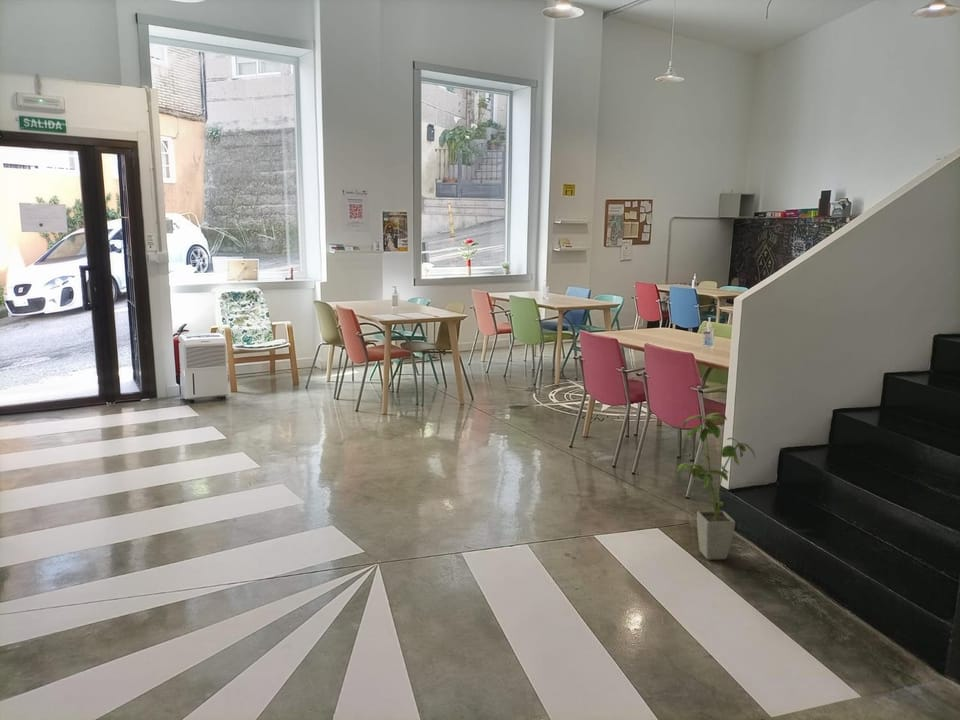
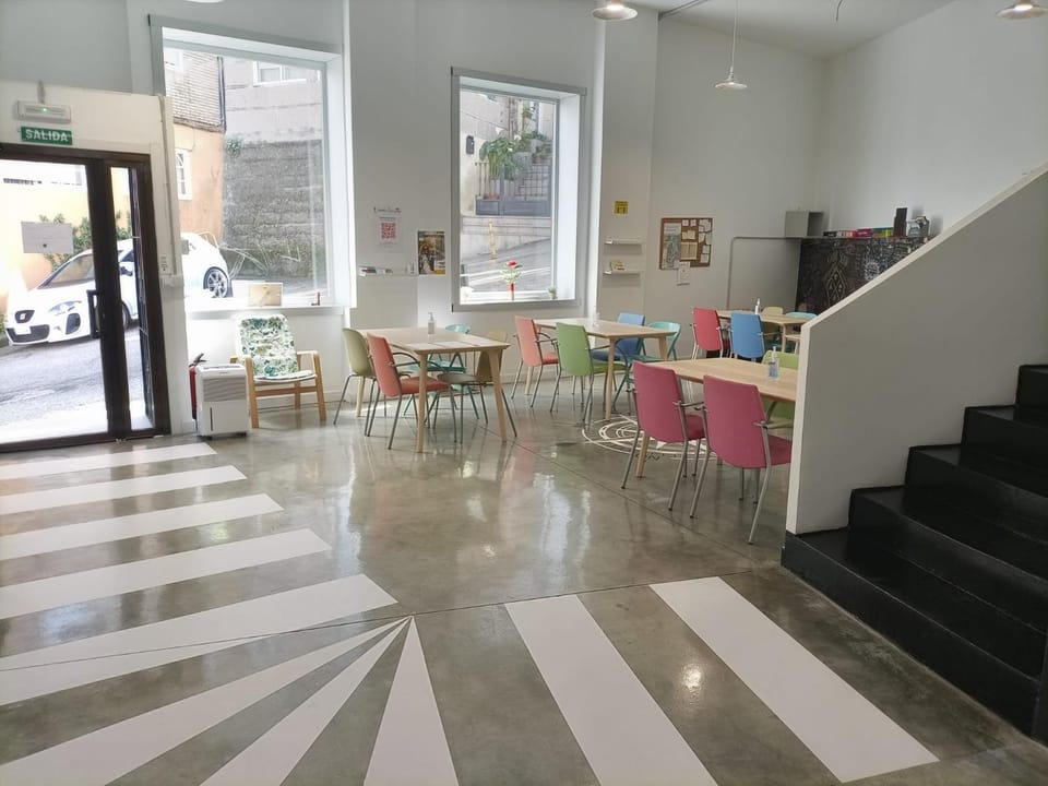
- house plant (705, 485)
